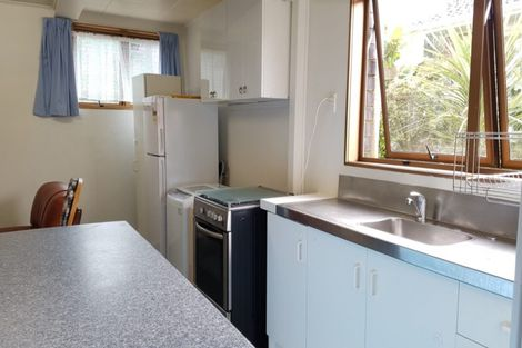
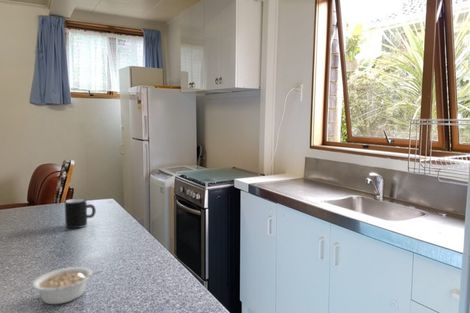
+ legume (65, 284)
+ mug (81, 212)
